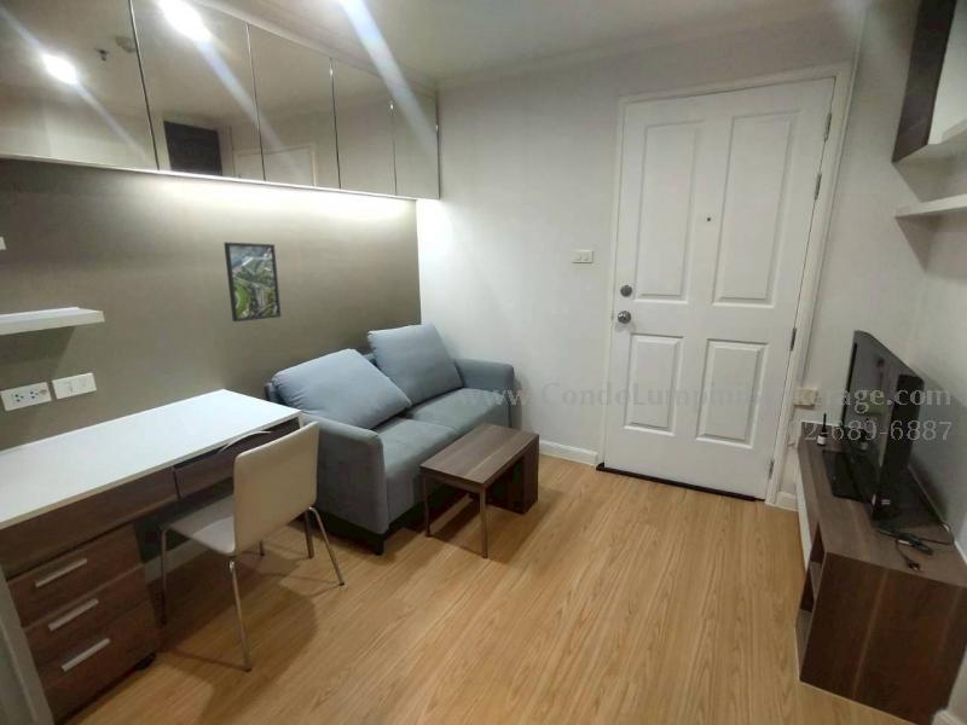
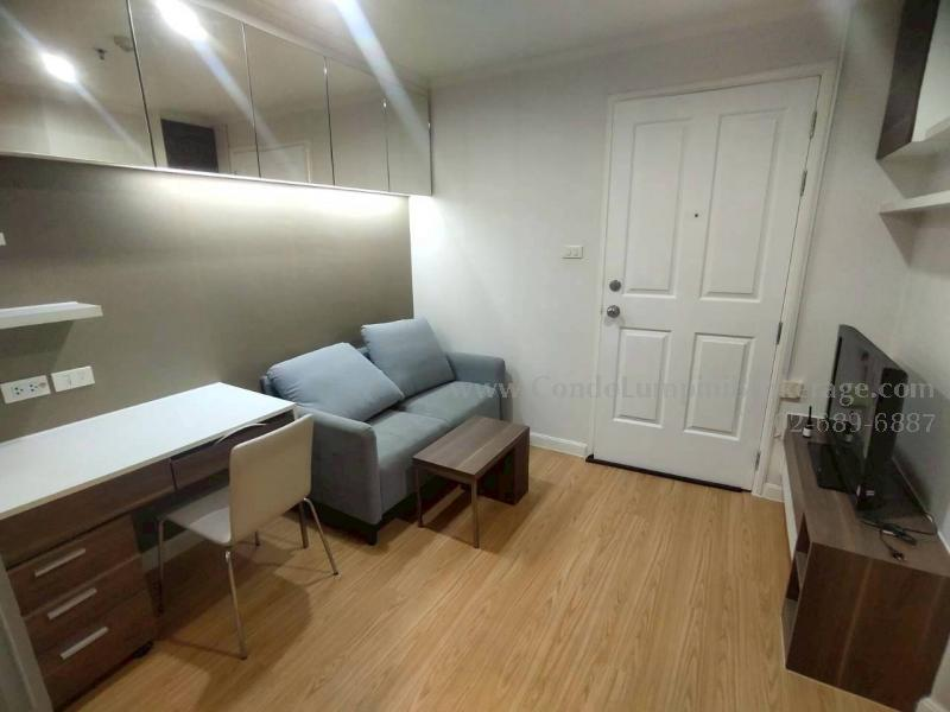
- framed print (254, 282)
